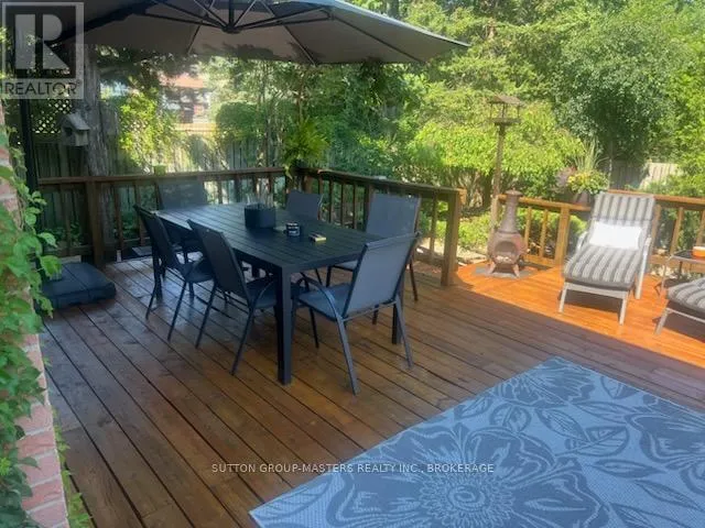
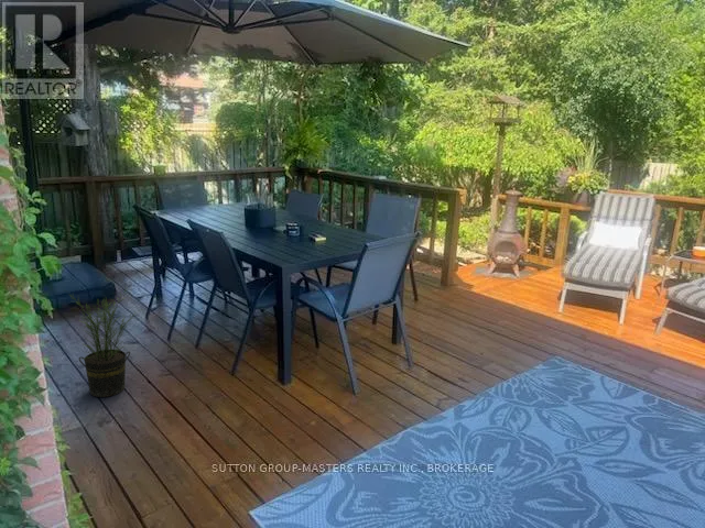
+ potted plant (106, 341)
